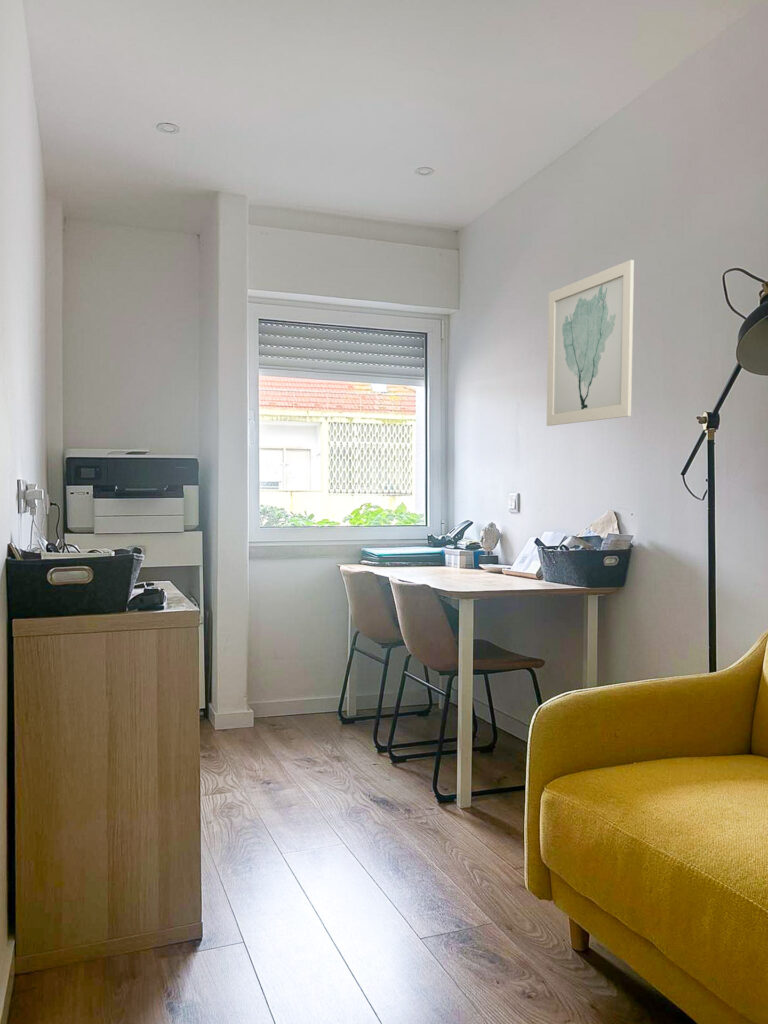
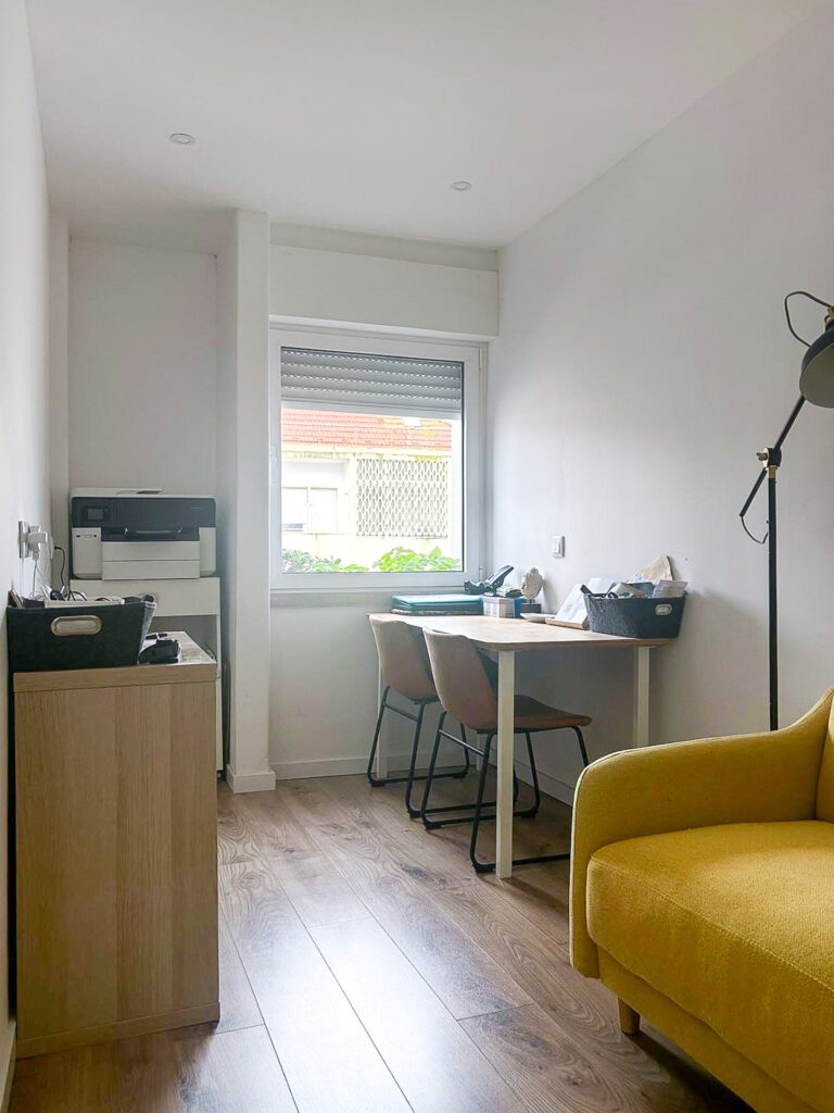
- wall art (586, 349)
